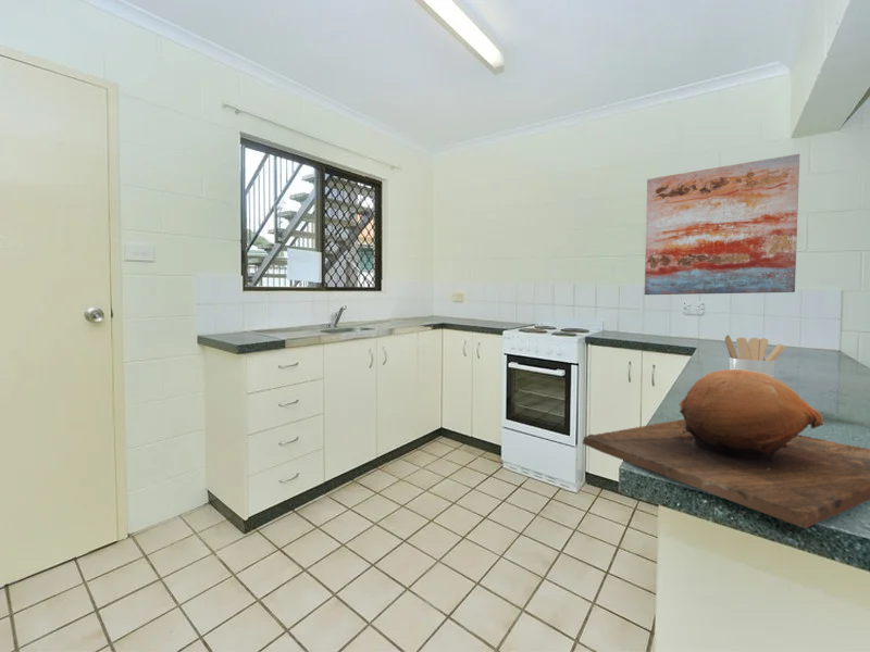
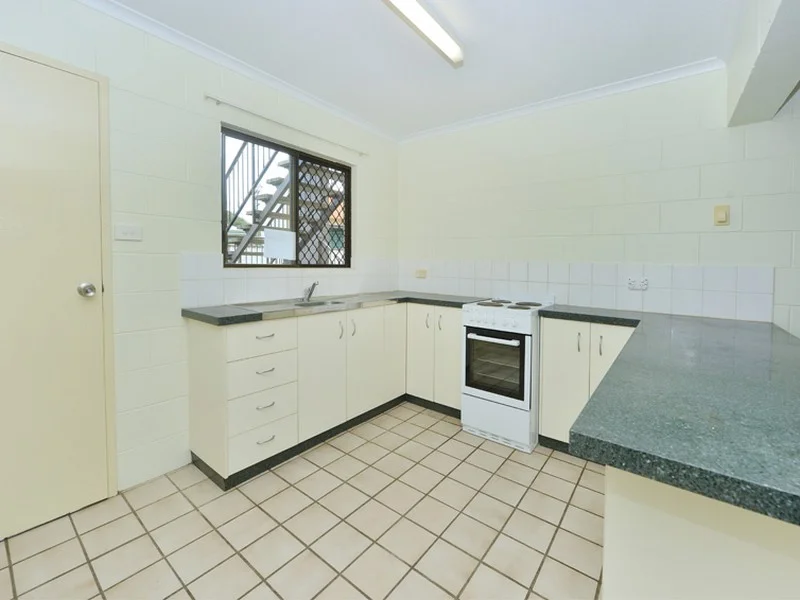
- utensil holder (750, 368)
- chopping board (741, 413)
- wall art (714, 230)
